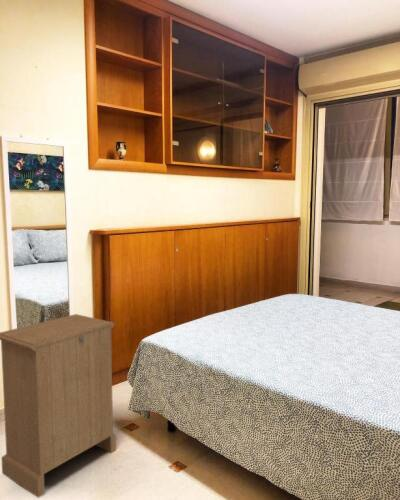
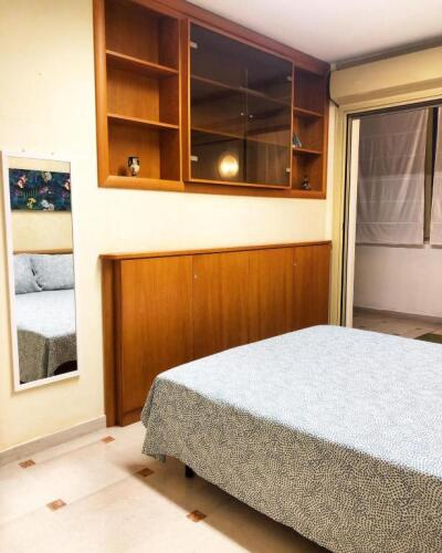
- cabinet (59, 395)
